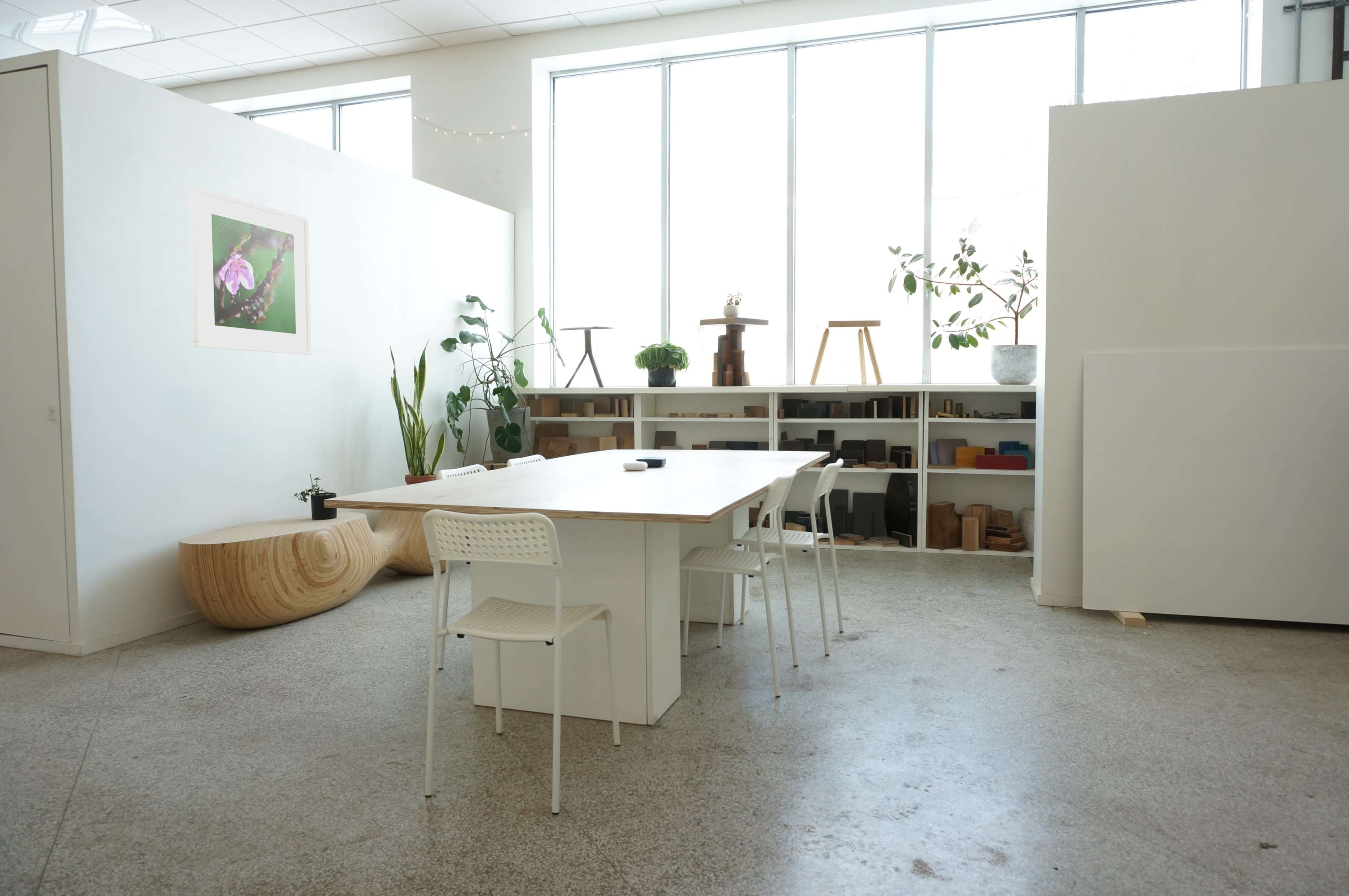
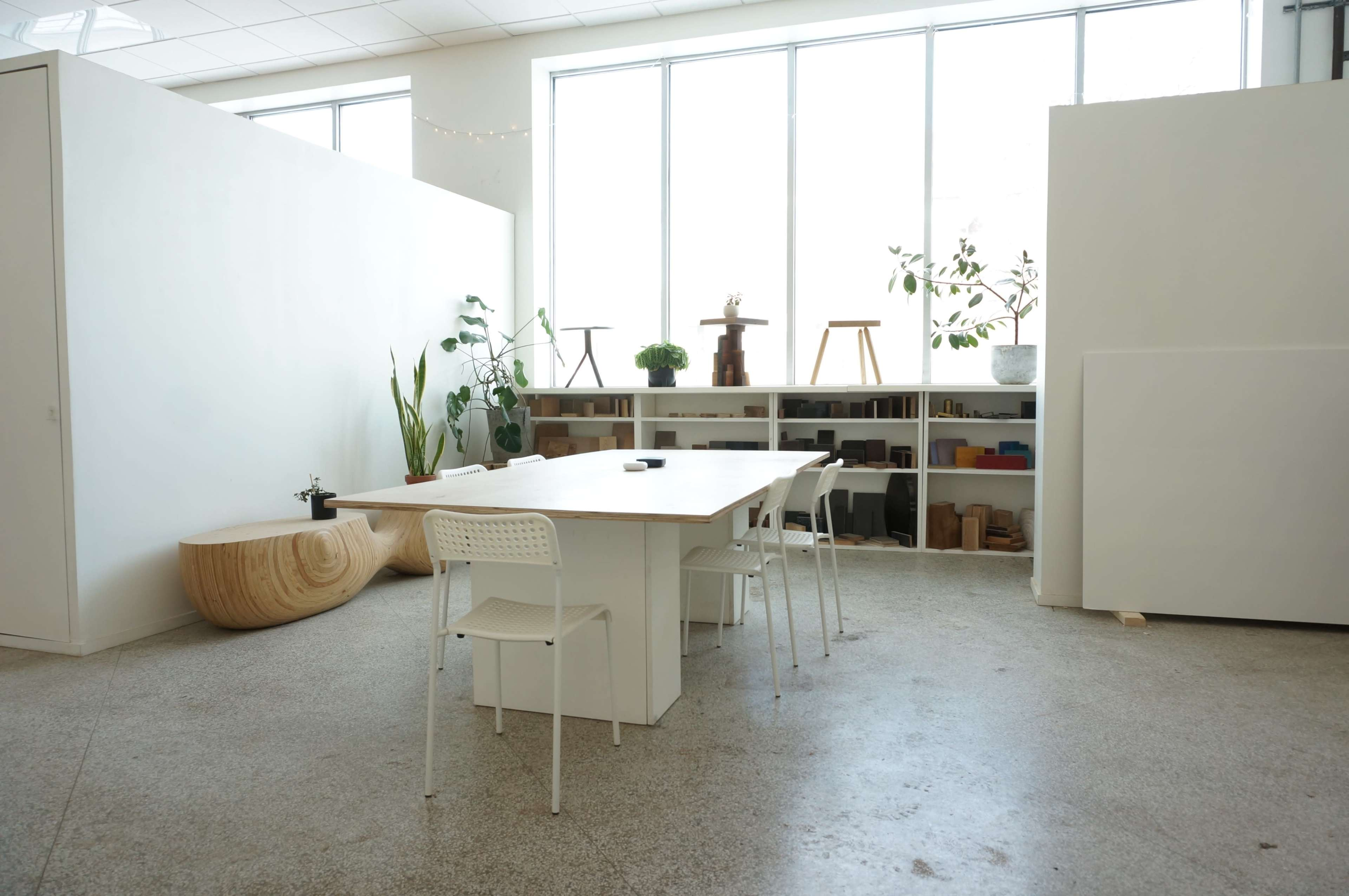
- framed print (255, 277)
